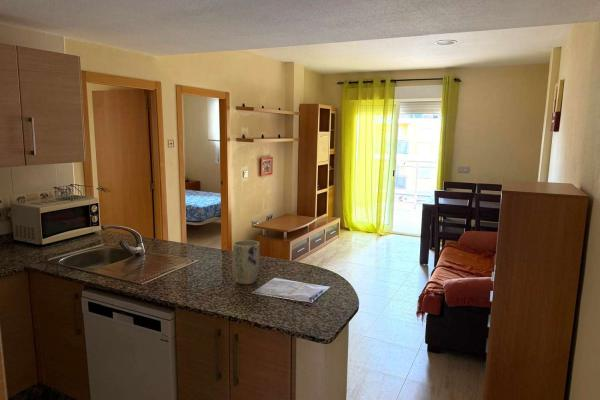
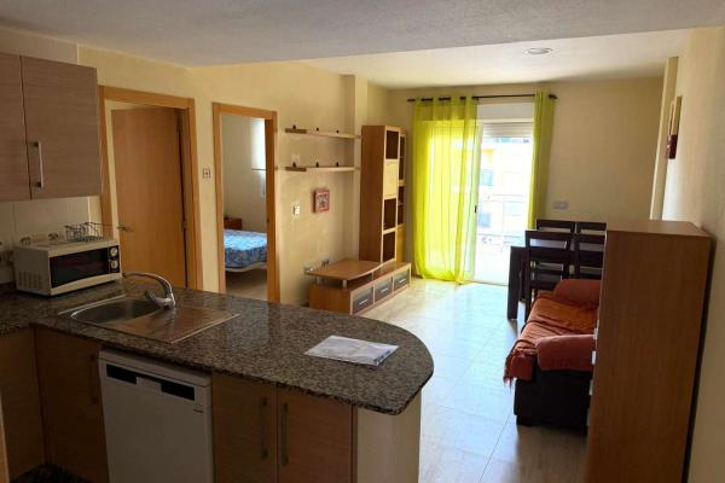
- plant pot (246, 262)
